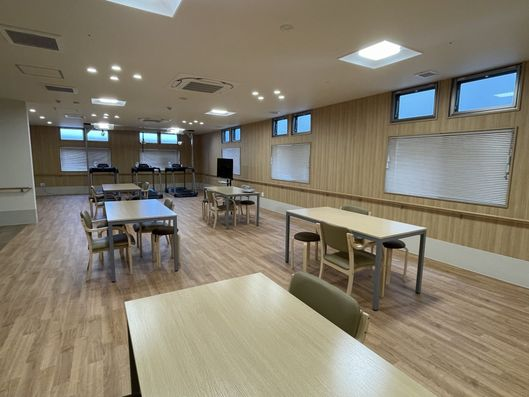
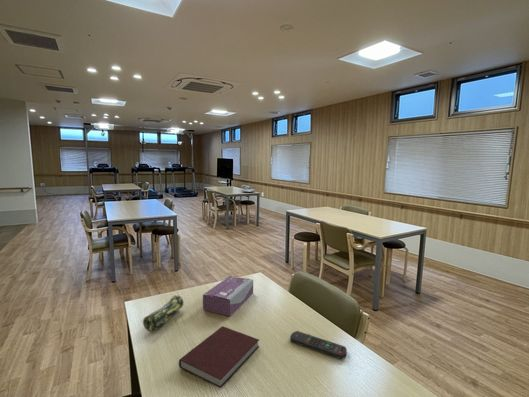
+ pencil case (165, 311)
+ notebook (221, 352)
+ remote control (317, 343)
+ tissue box (229, 293)
